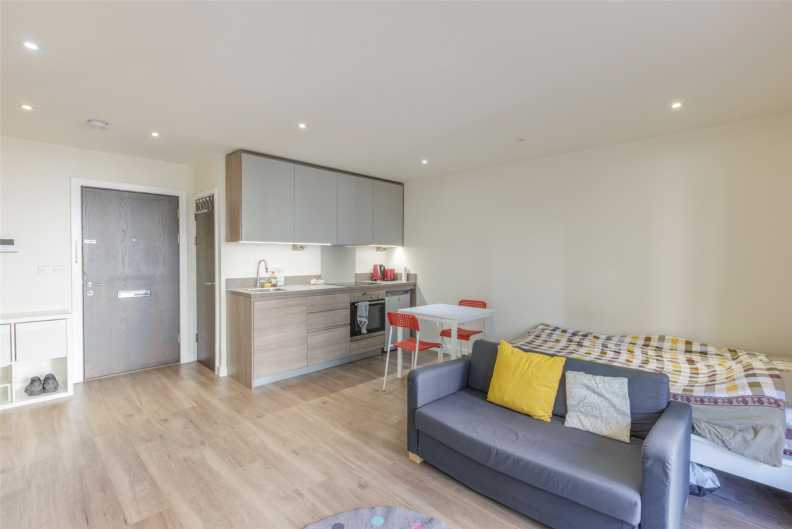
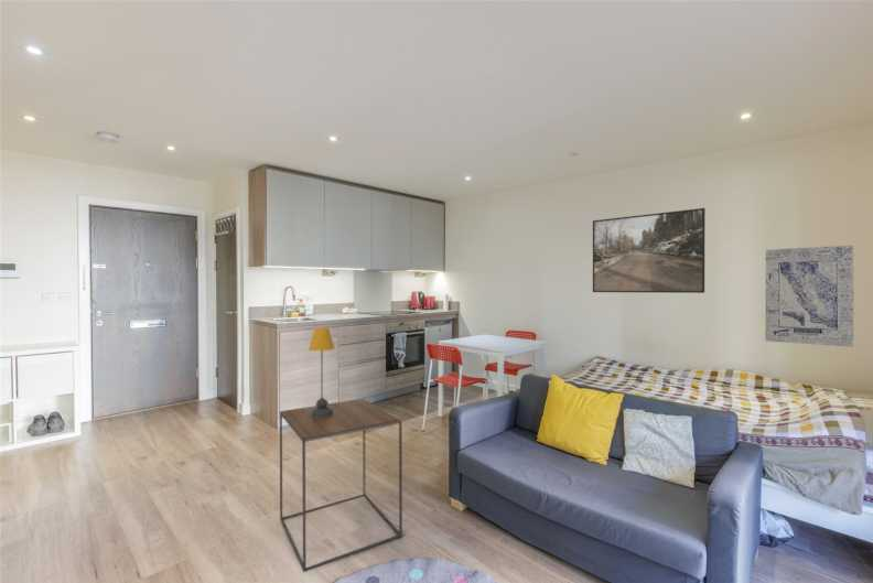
+ wall art (807, 295)
+ table lamp (321, 370)
+ side table (363, 472)
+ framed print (644, 253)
